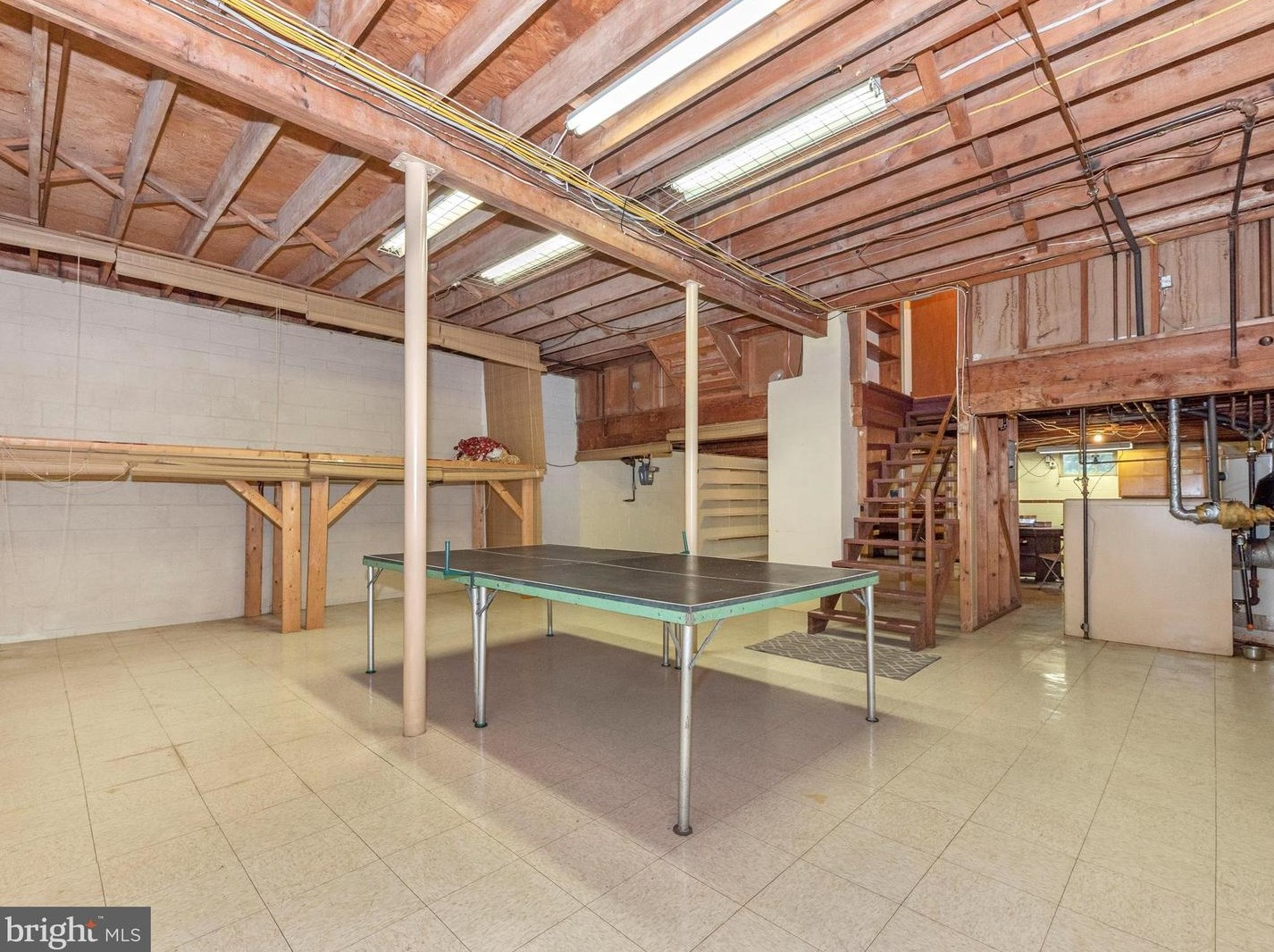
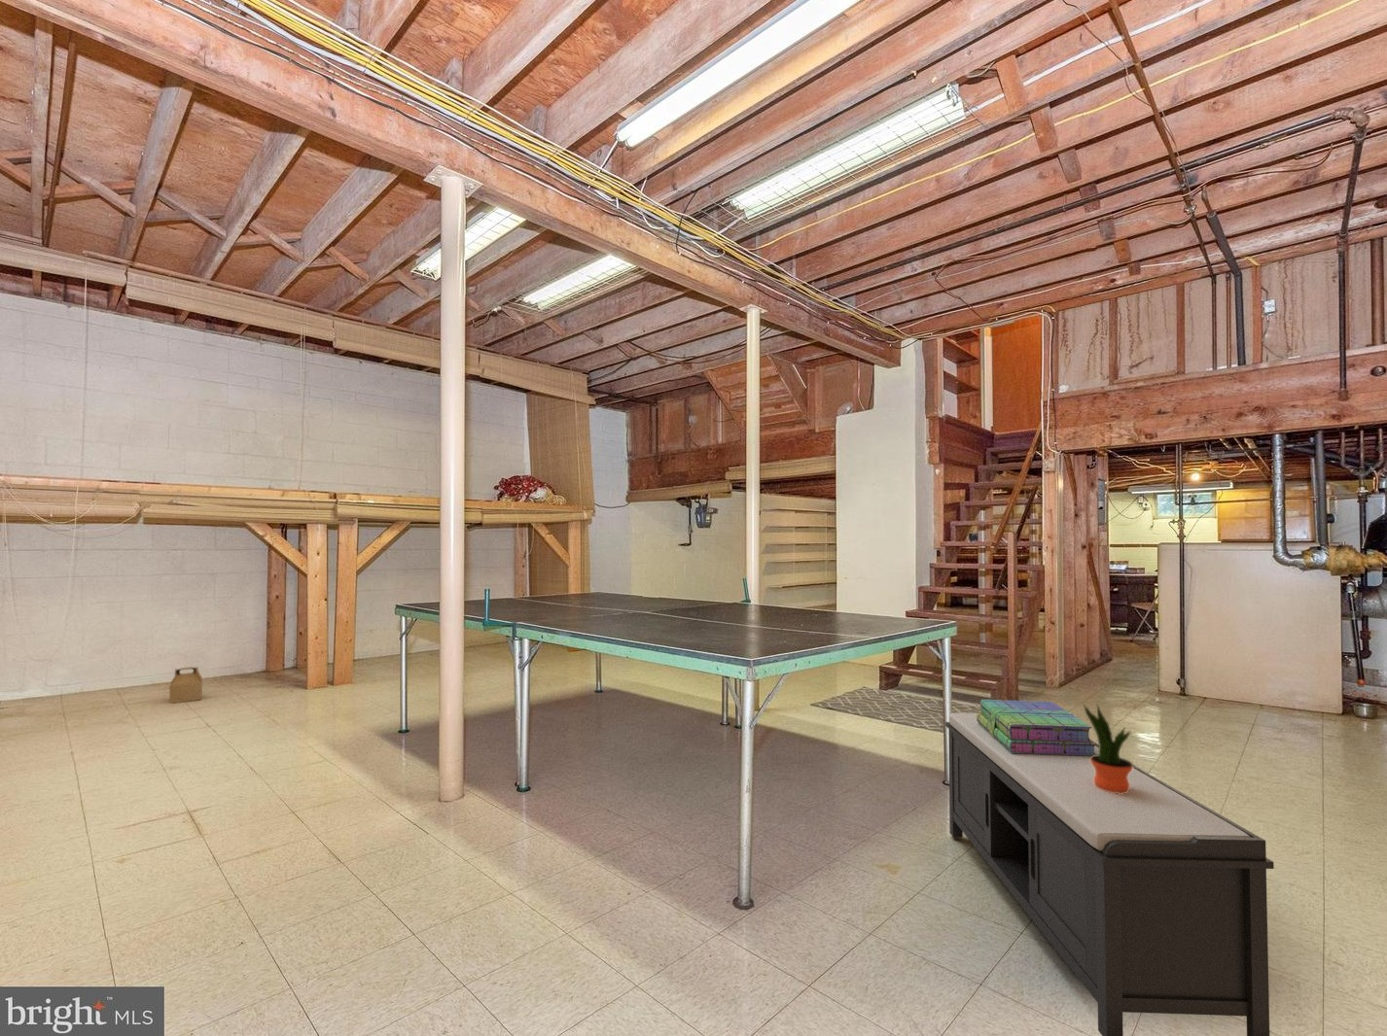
+ bench (1066, 835)
+ cardboard box (186, 682)
+ potted plant (1106, 744)
+ stack of books (1032, 724)
